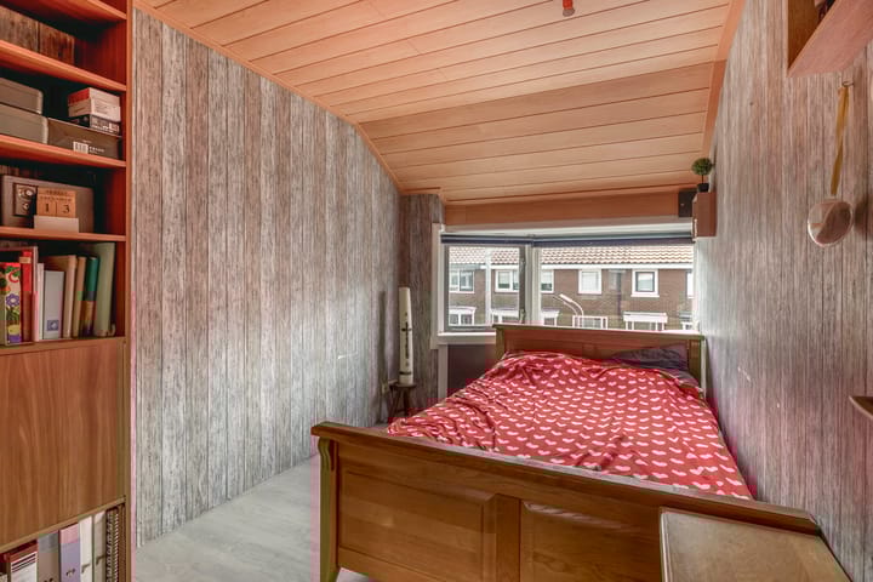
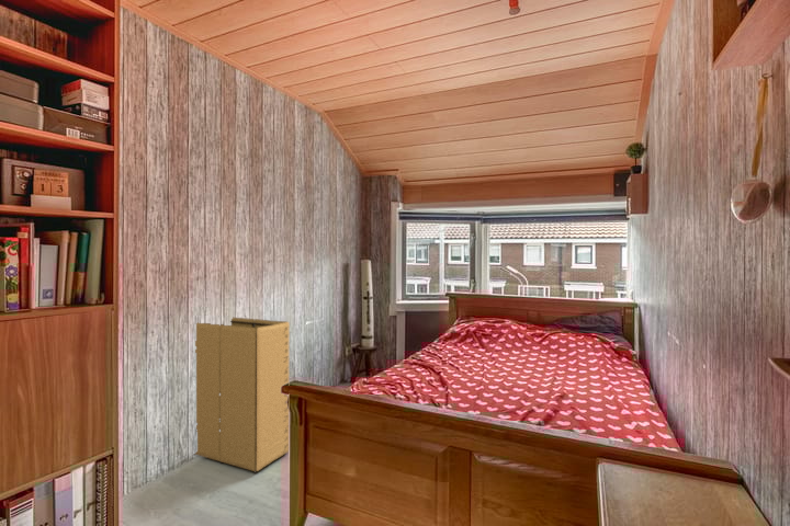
+ laundry hamper (238, 387)
